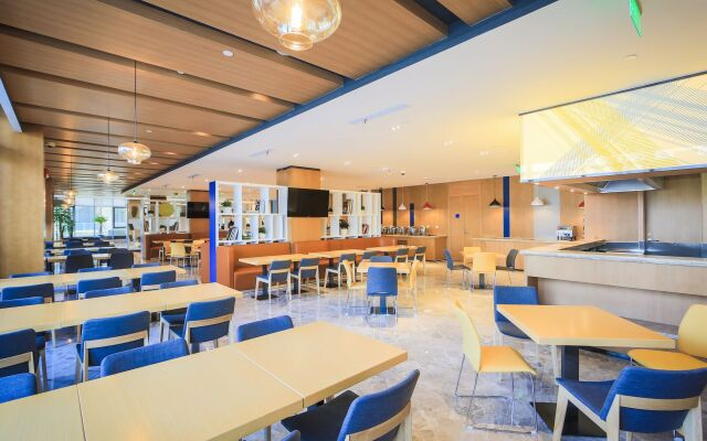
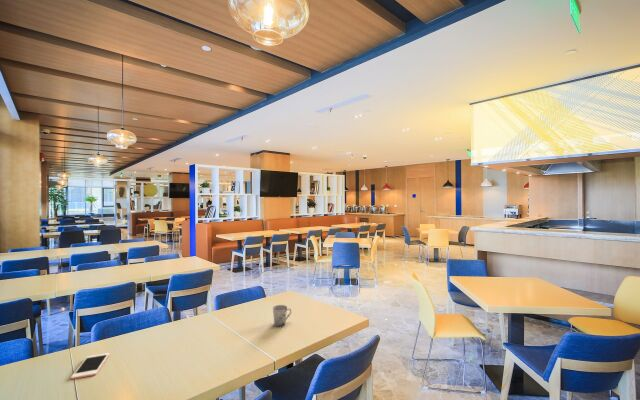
+ cell phone (91, 365)
+ cup (282, 315)
